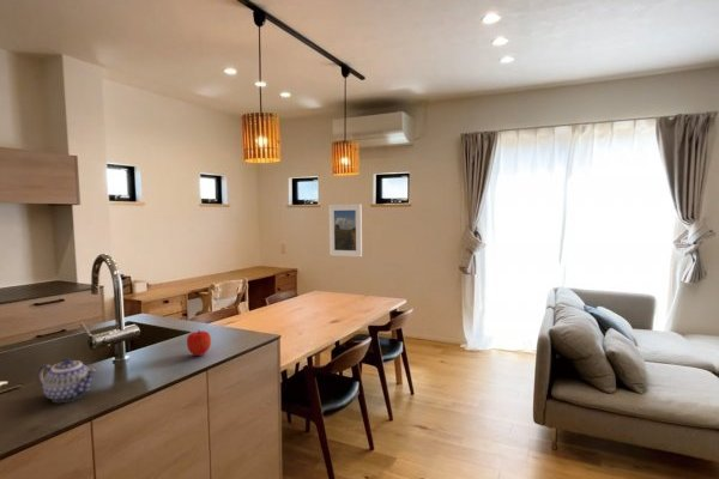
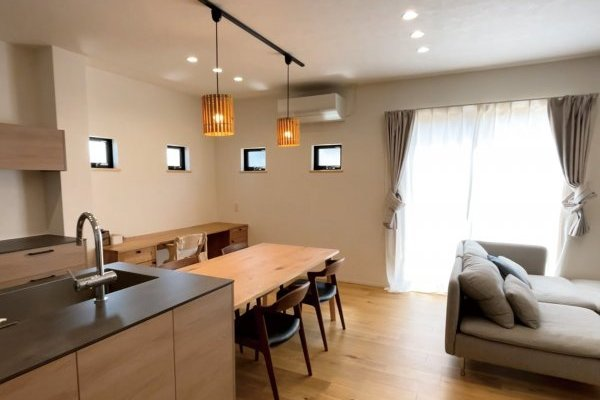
- teapot (67, 377)
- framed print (345, 230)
- fruit (199, 341)
